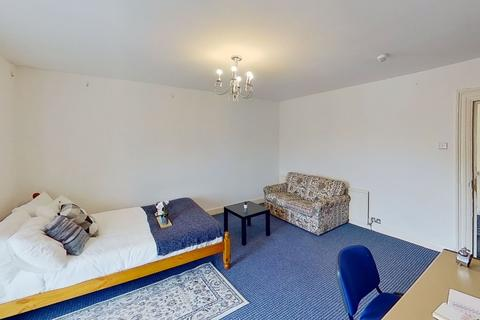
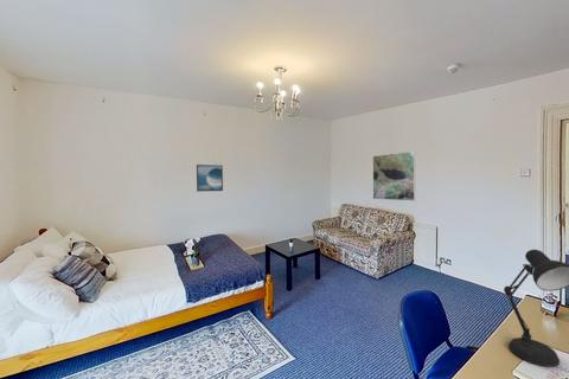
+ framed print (210, 178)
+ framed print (392, 176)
+ desk lamp (539, 288)
